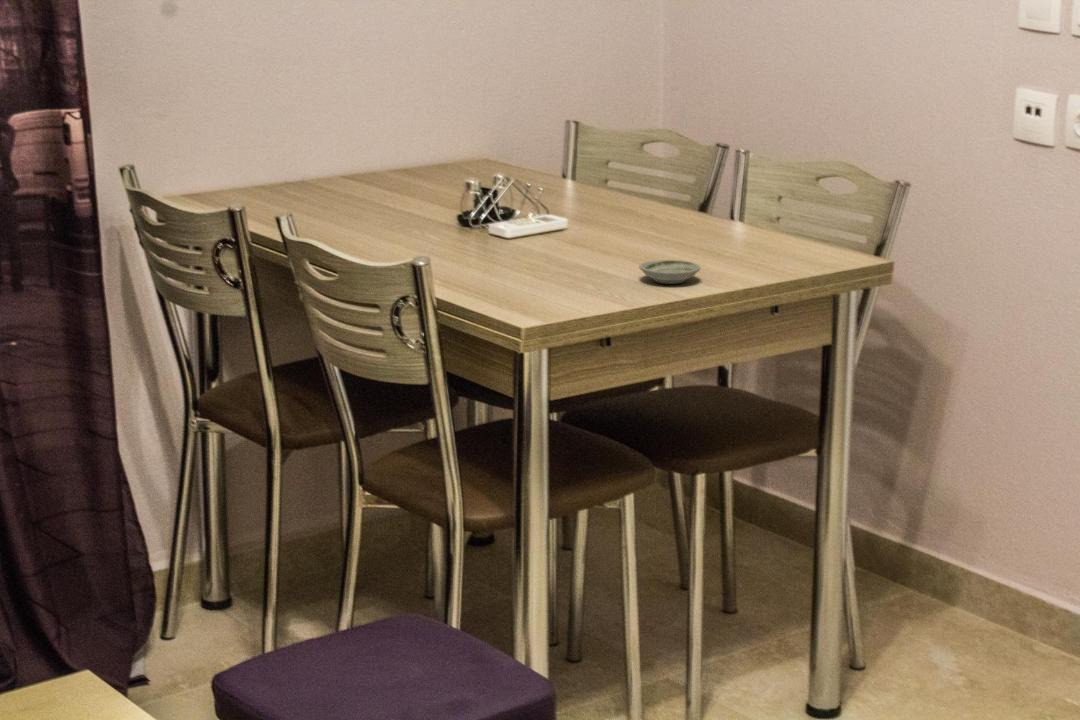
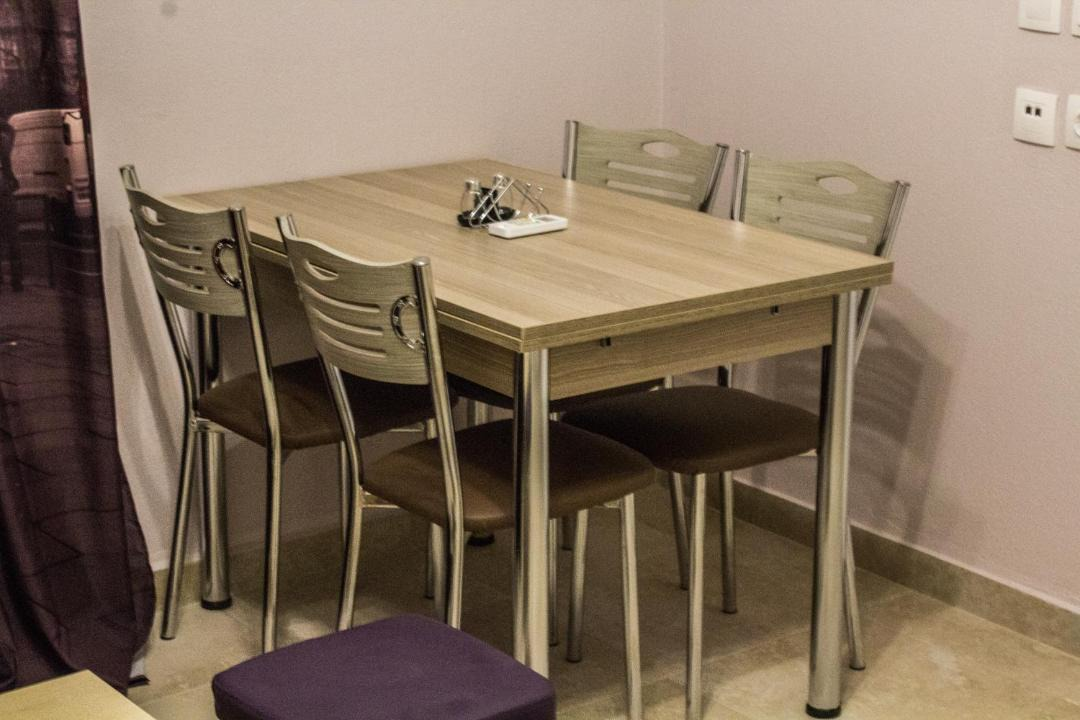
- saucer (669, 272)
